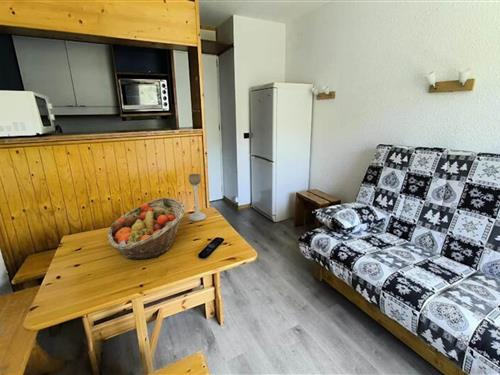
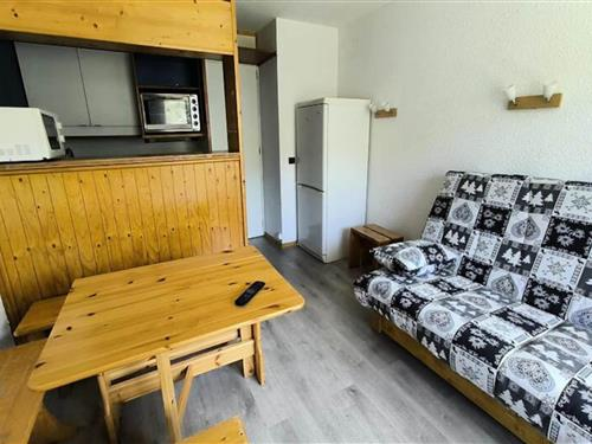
- fruit basket (148, 225)
- candle holder (196, 196)
